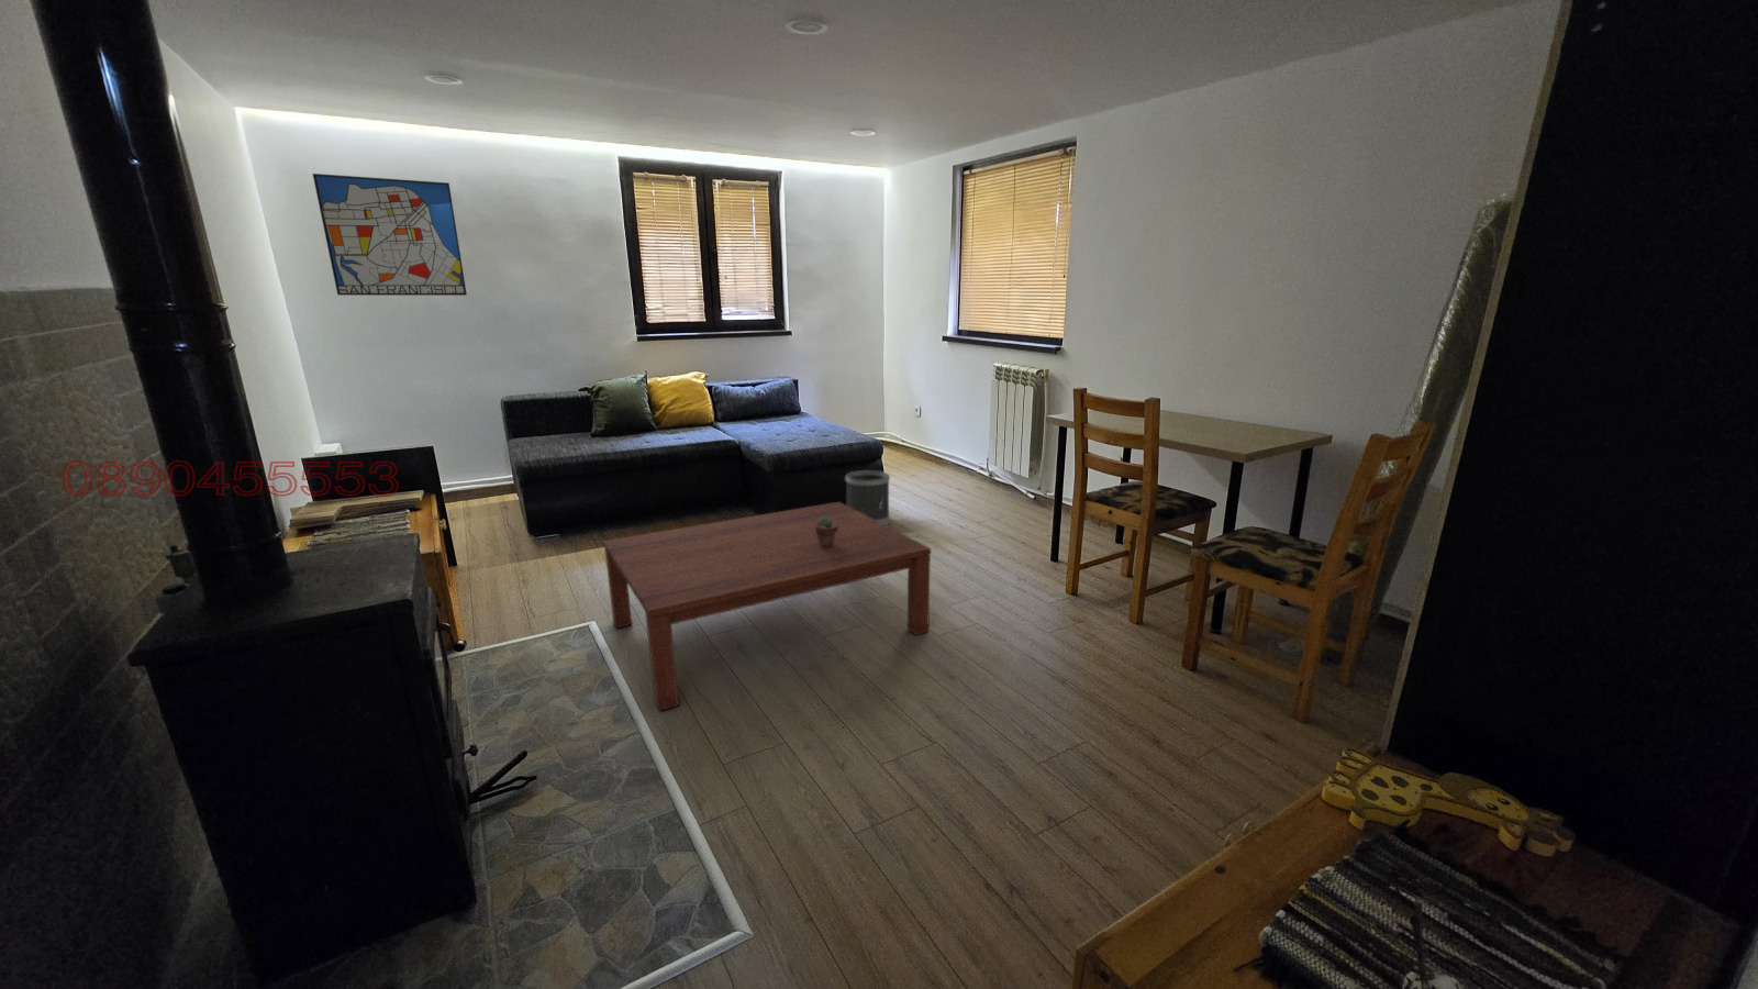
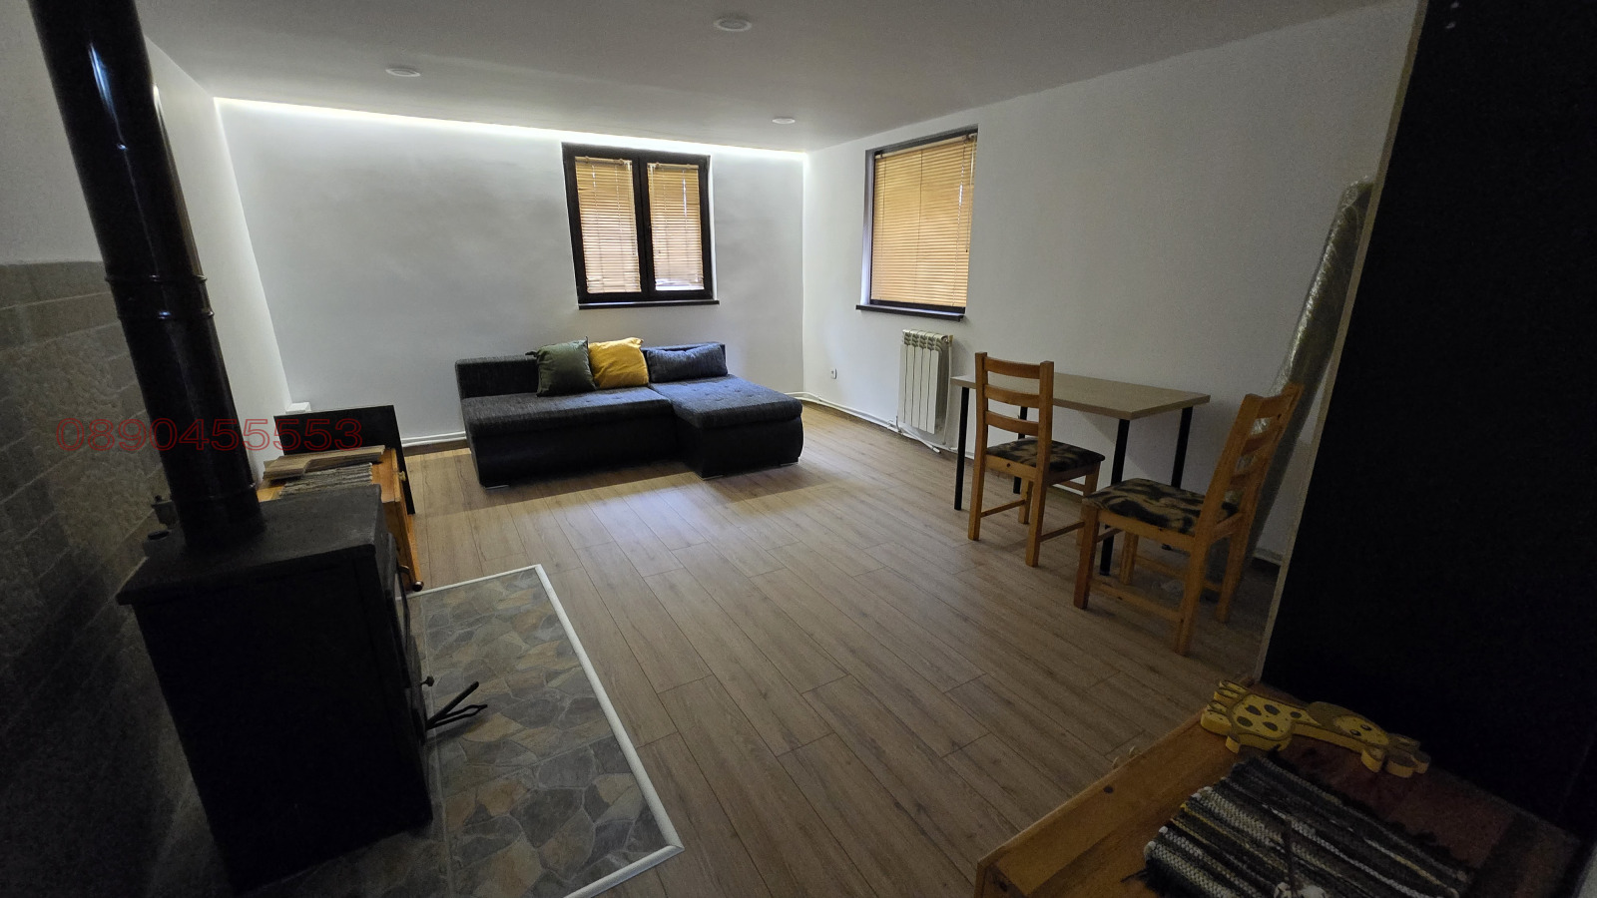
- coffee table (766, 586)
- potted succulent (825, 530)
- wall art (394, 238)
- wastebasket (867, 499)
